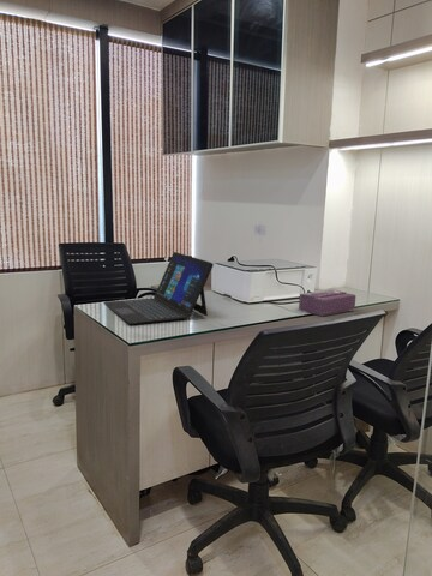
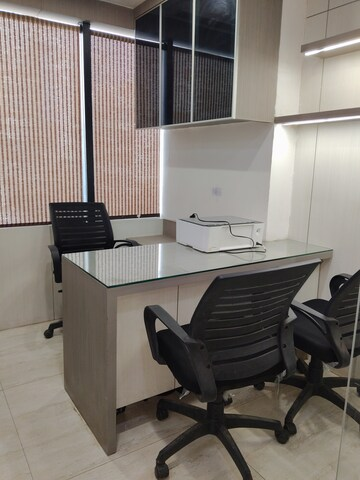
- laptop (158, 286)
- tissue box (326, 301)
